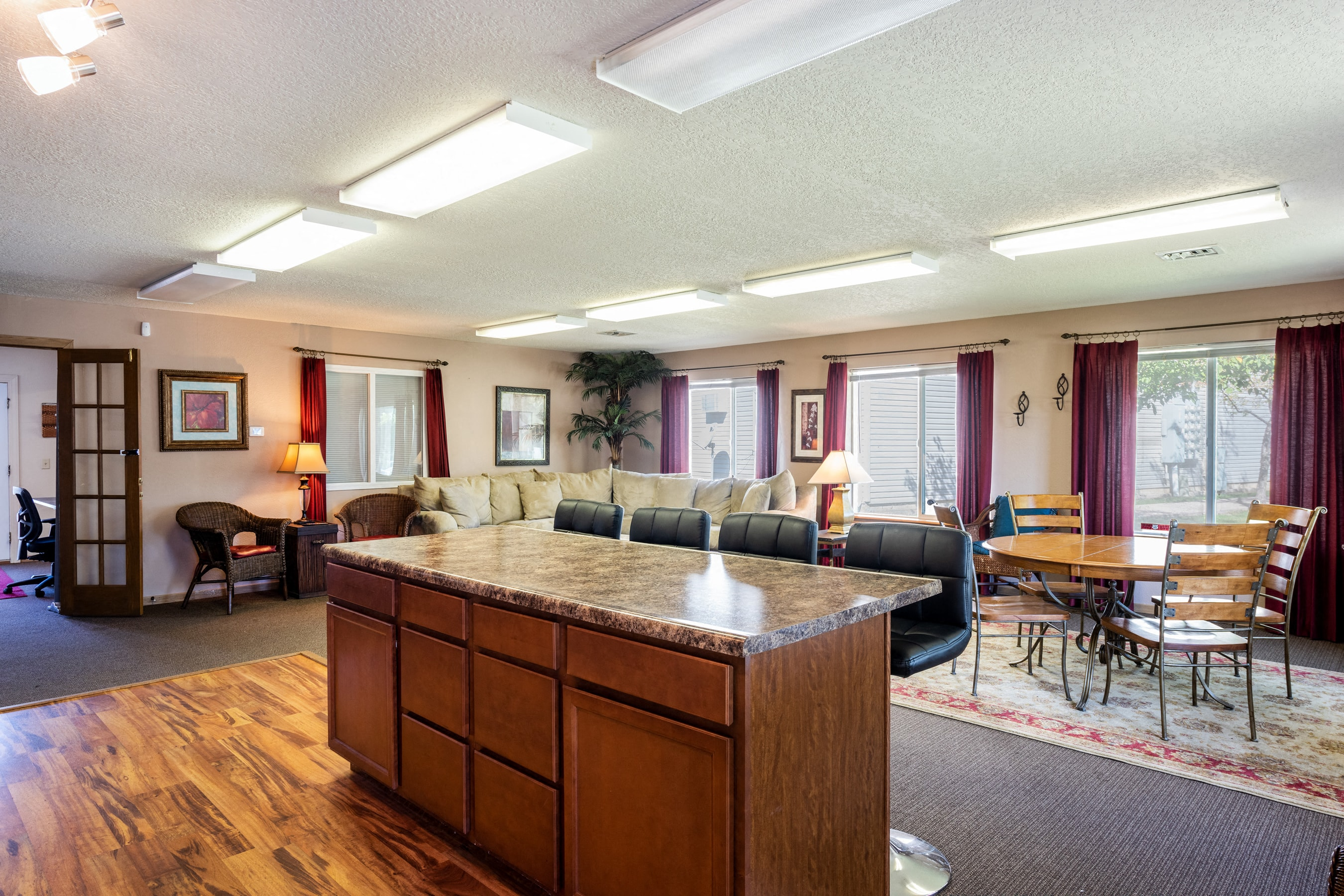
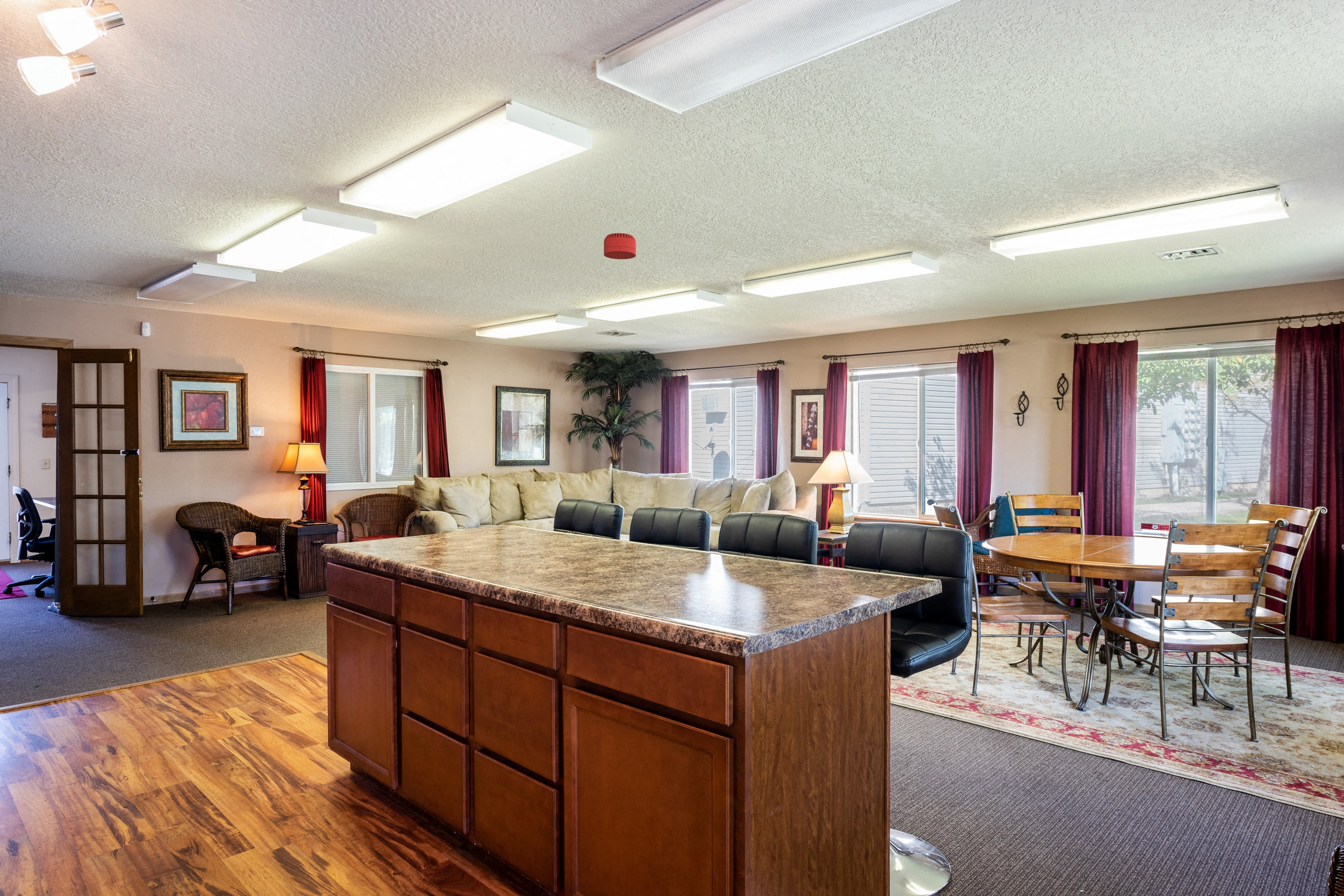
+ smoke detector (620, 245)
